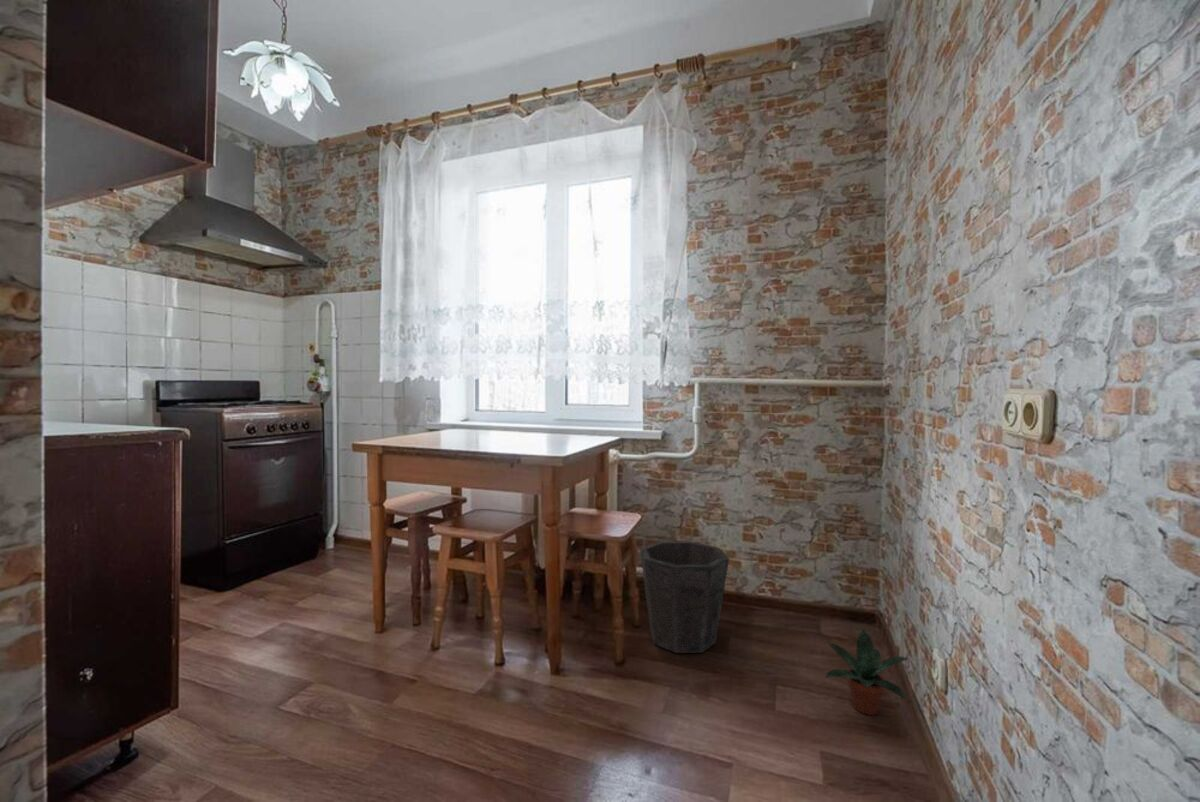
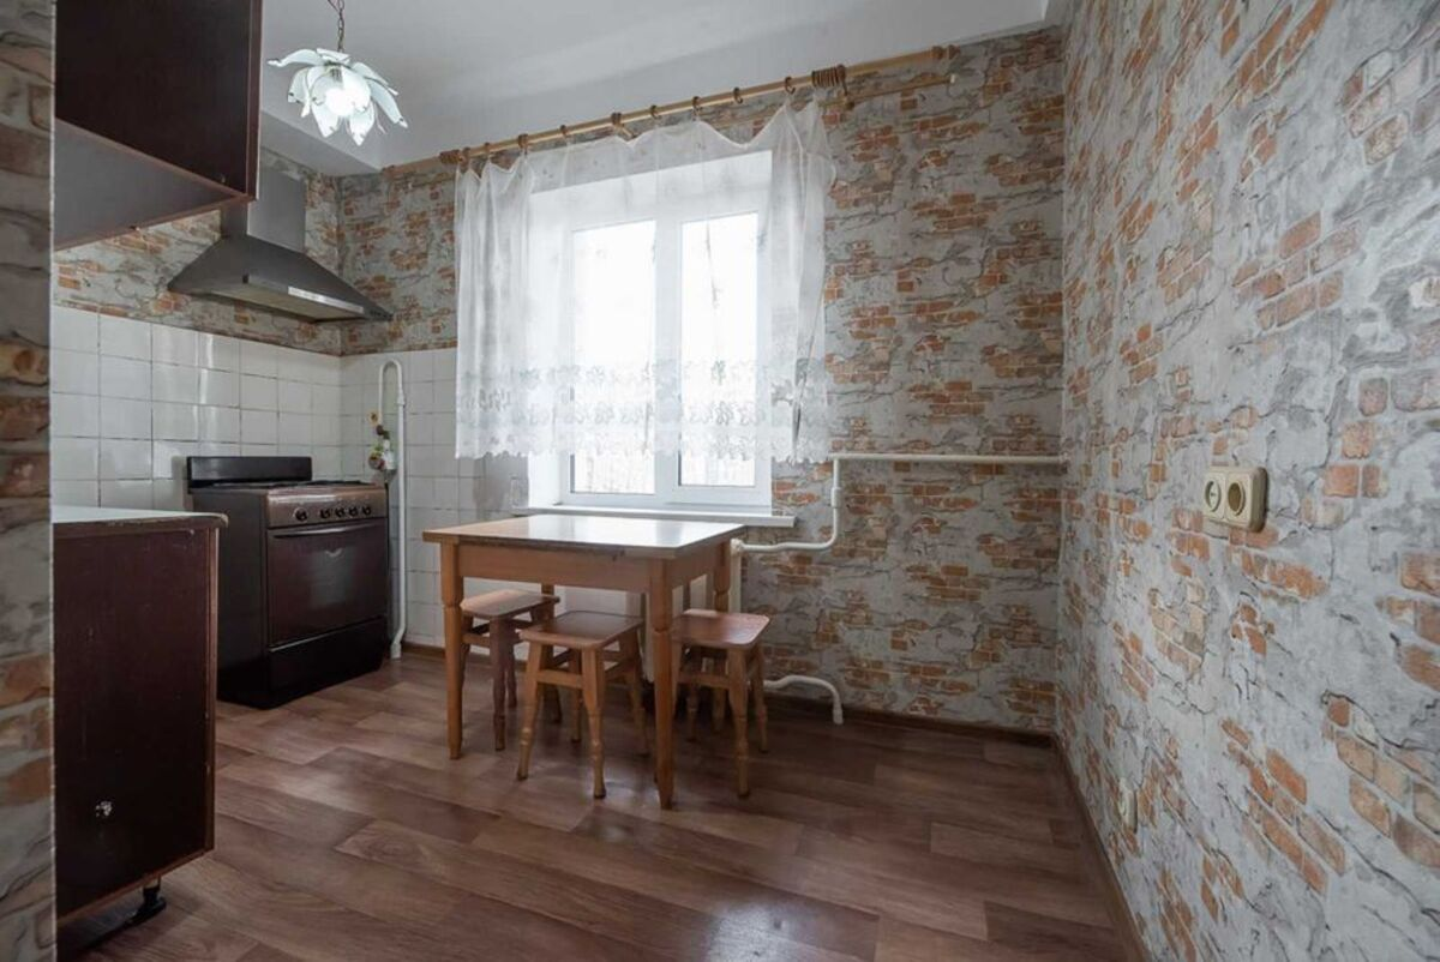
- waste bin (682, 595)
- potted plant (865, 673)
